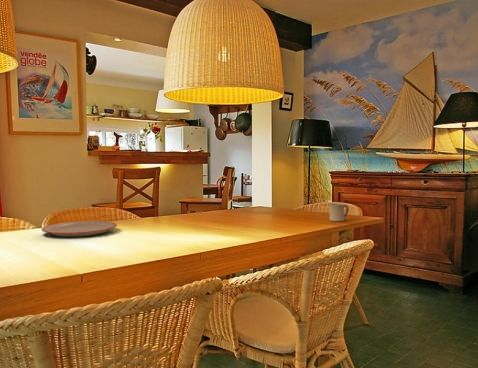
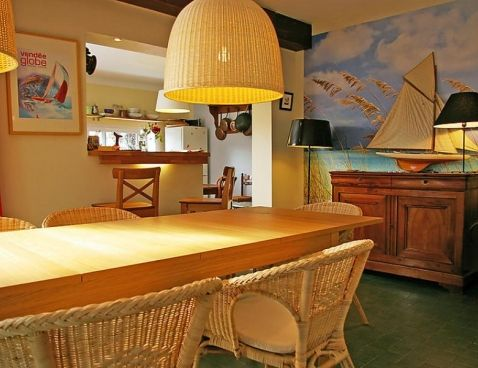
- plate (80, 229)
- cup (339, 211)
